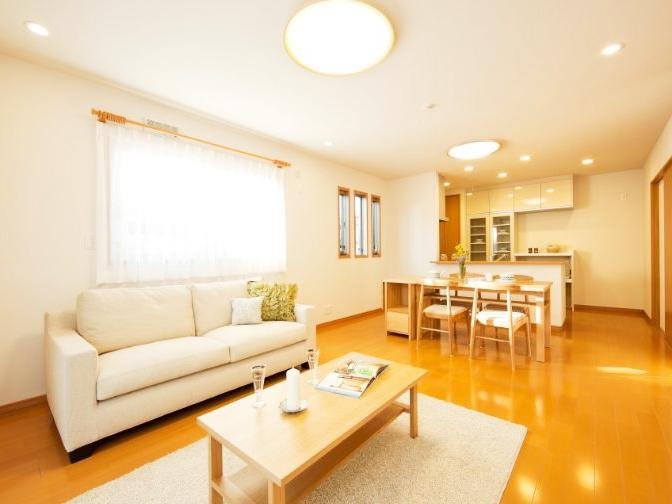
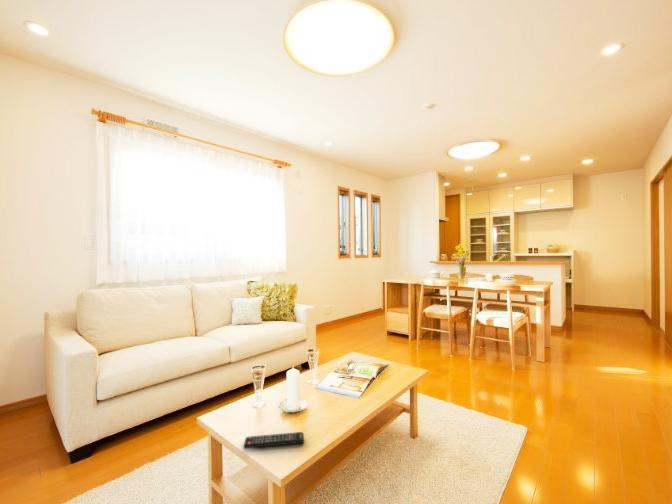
+ remote control (274, 440)
